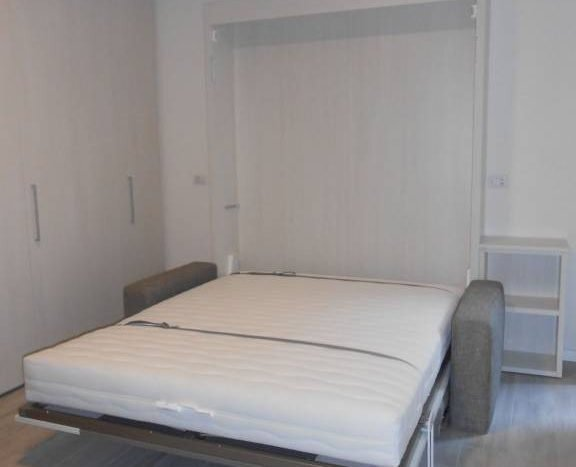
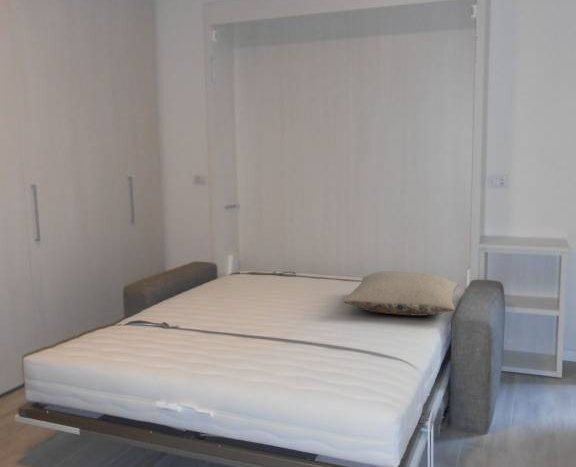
+ pillow (403, 292)
